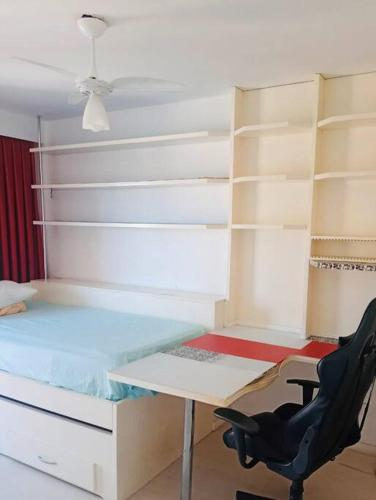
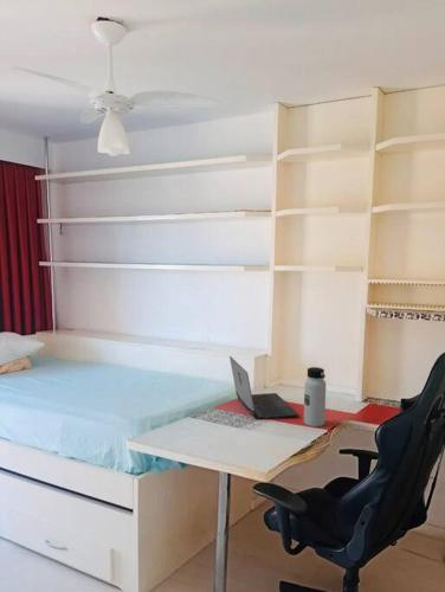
+ water bottle (315, 395)
+ laptop (266, 393)
